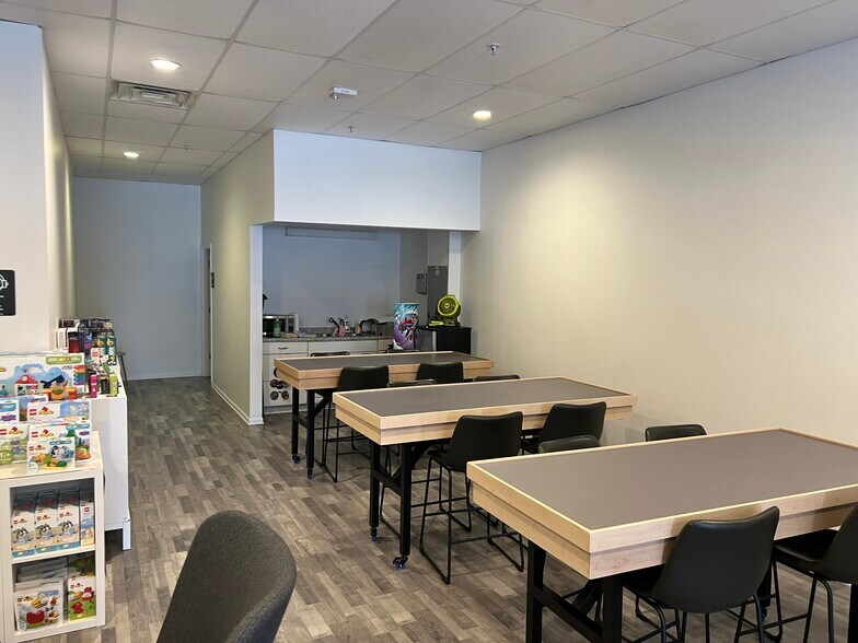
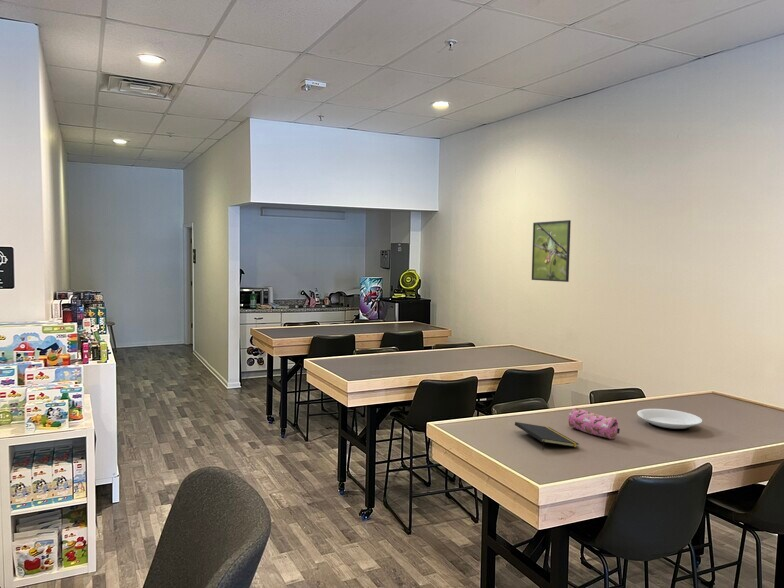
+ notepad (545, 434)
+ pencil case (592, 422)
+ plate (668, 420)
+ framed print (550, 251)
